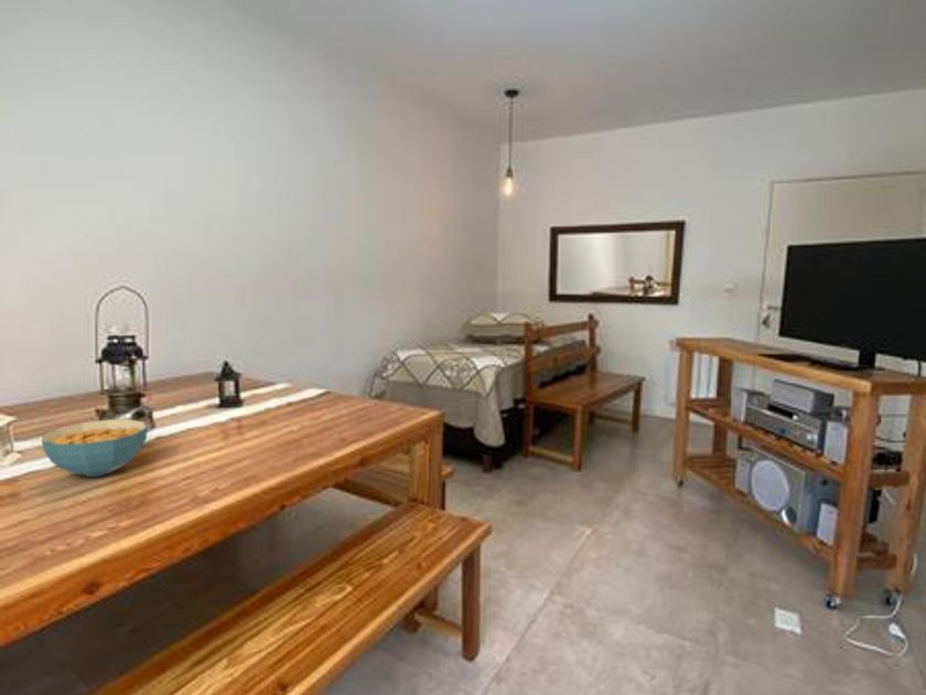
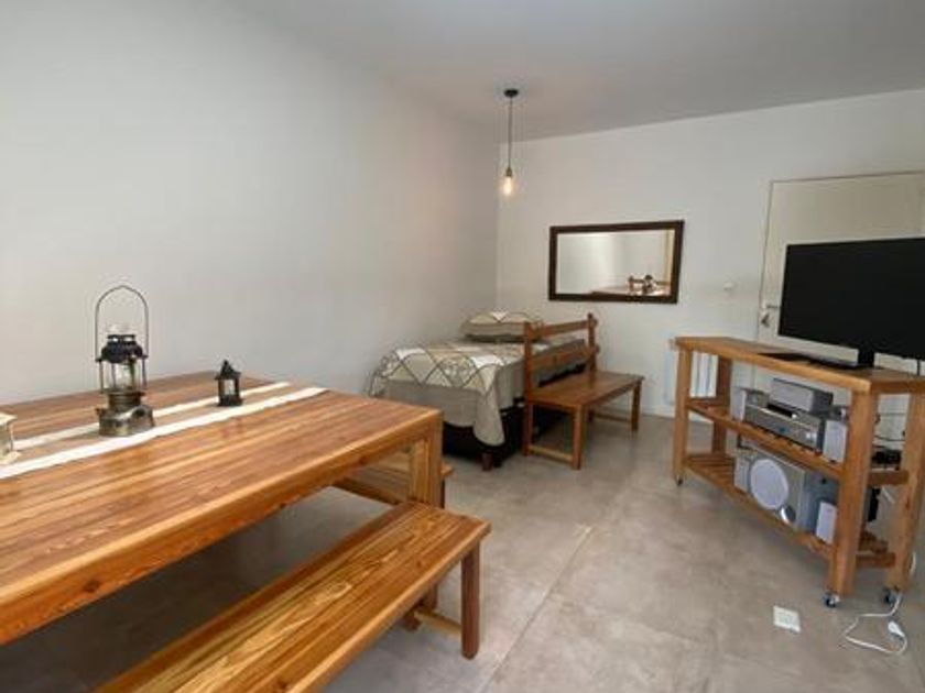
- cereal bowl (98, 451)
